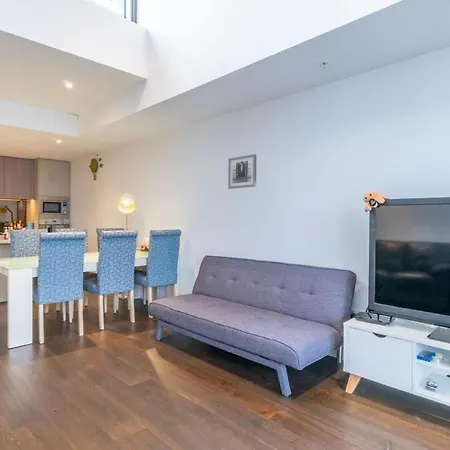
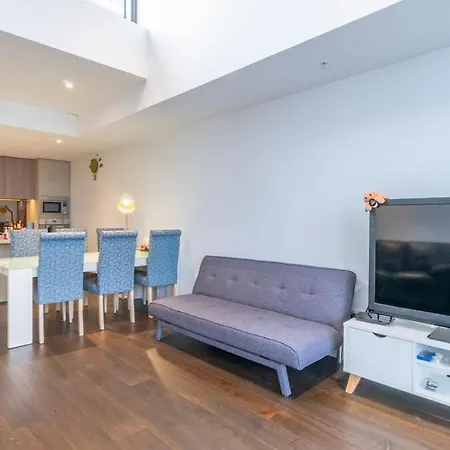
- wall art (241, 172)
